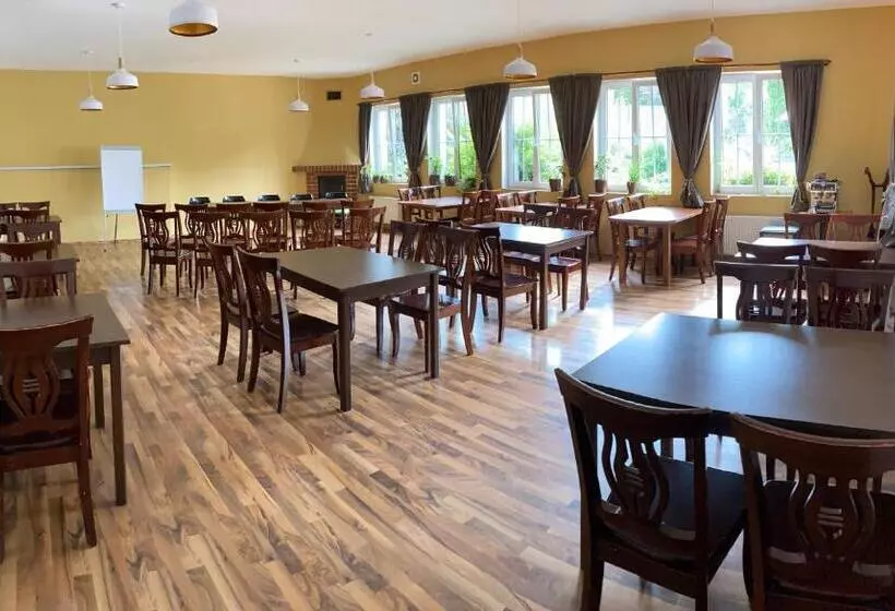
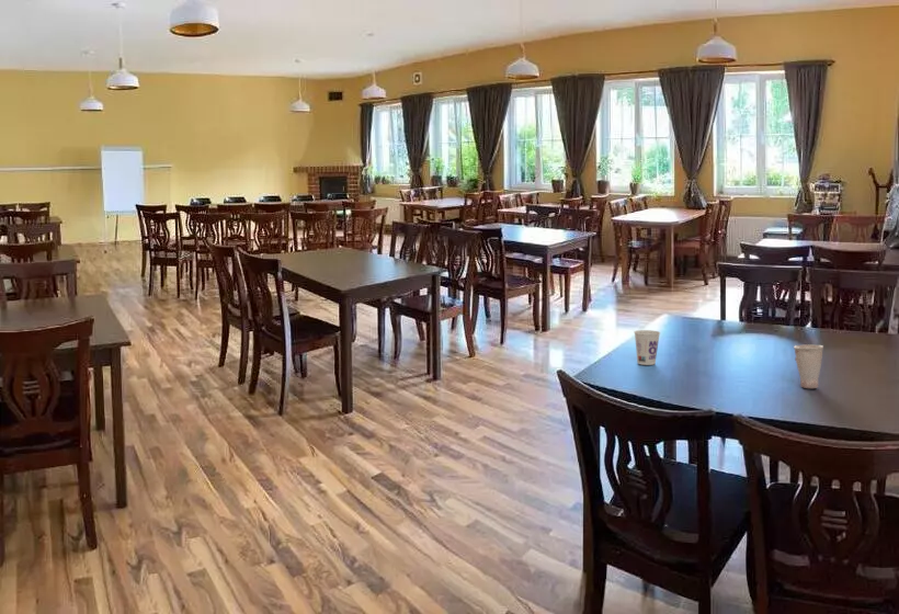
+ cup (646, 348)
+ cup (807, 365)
